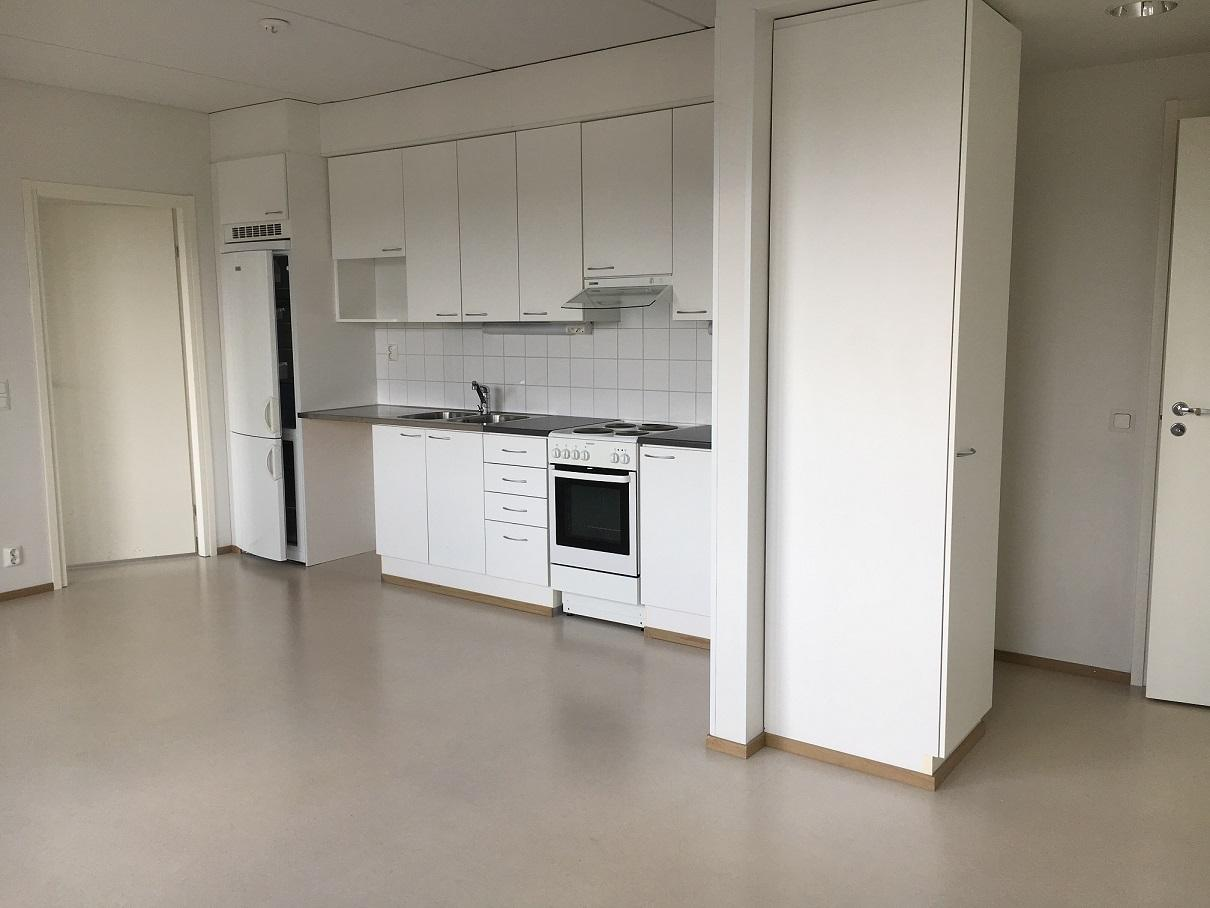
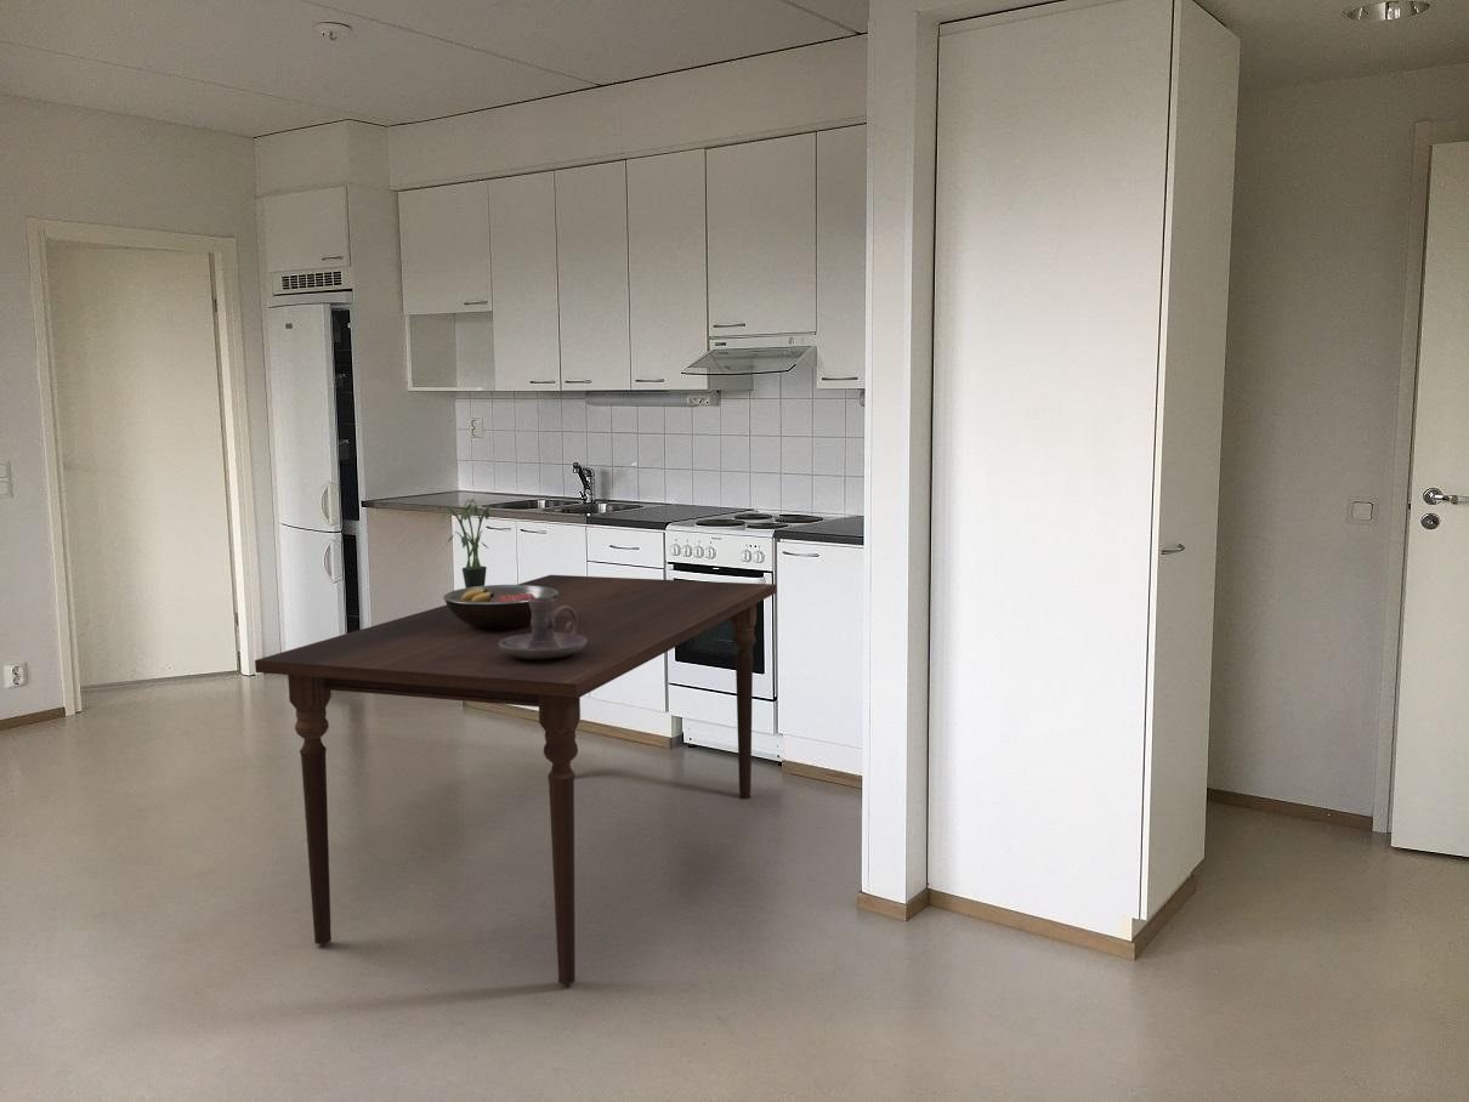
+ fruit bowl (501, 604)
+ dining table (562, 739)
+ potted plant (467, 551)
+ candle holder (548, 625)
